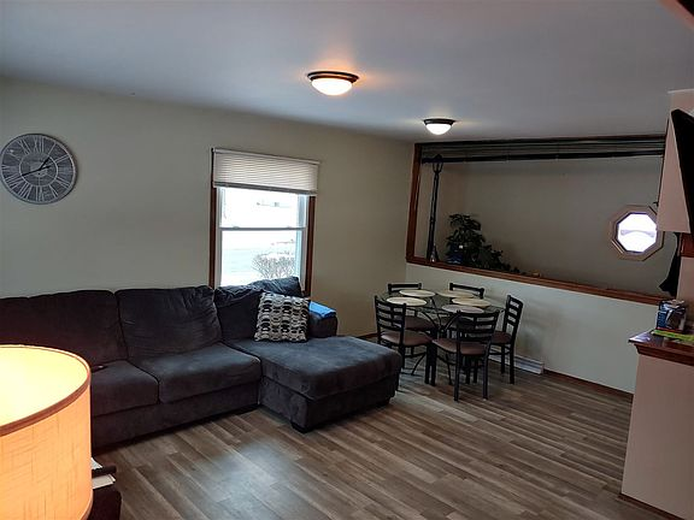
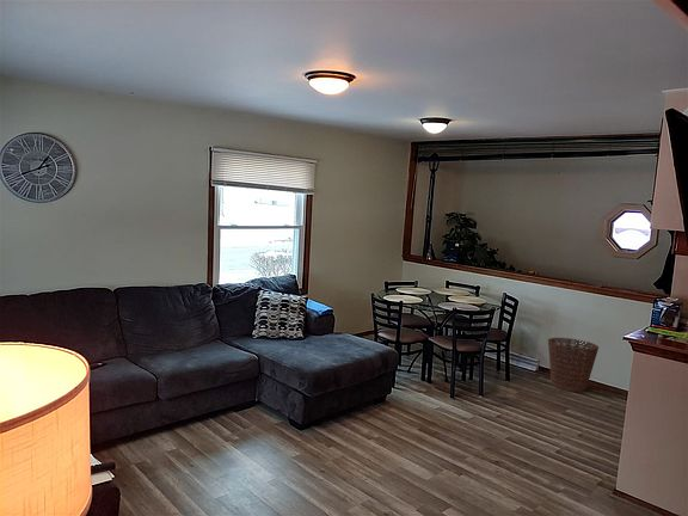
+ basket (570, 364)
